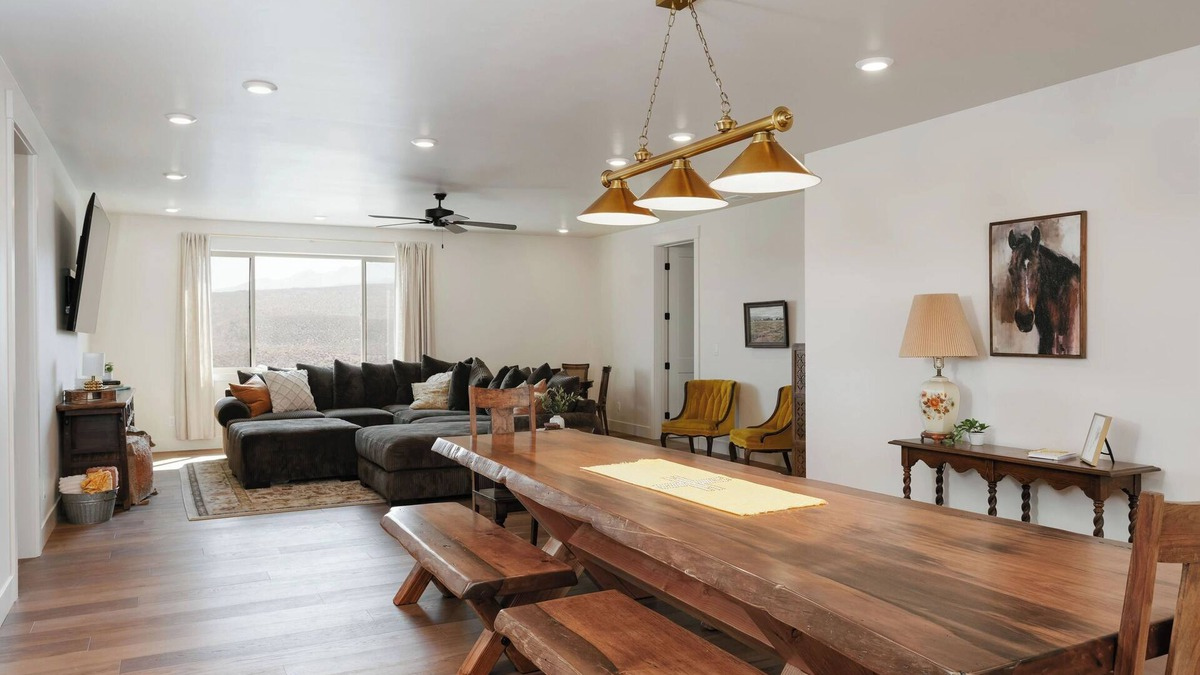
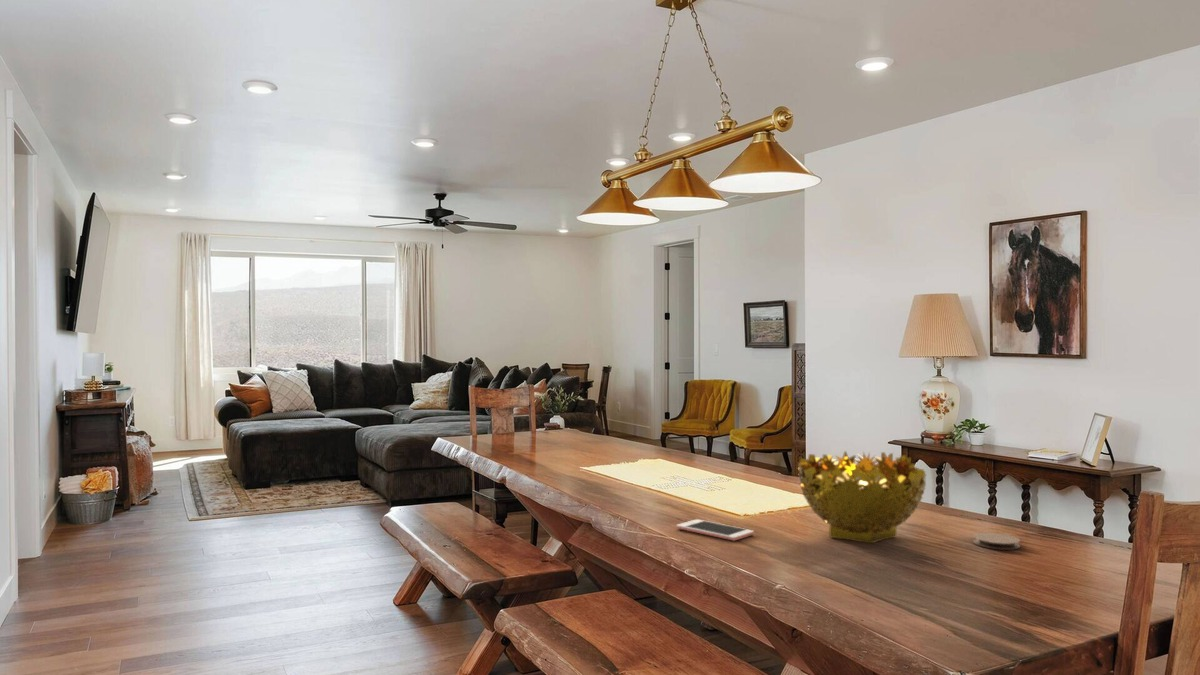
+ decorative bowl (860, 497)
+ cell phone (714, 529)
+ coaster (996, 540)
